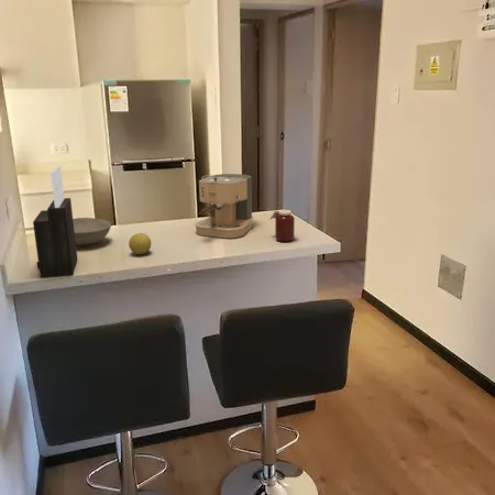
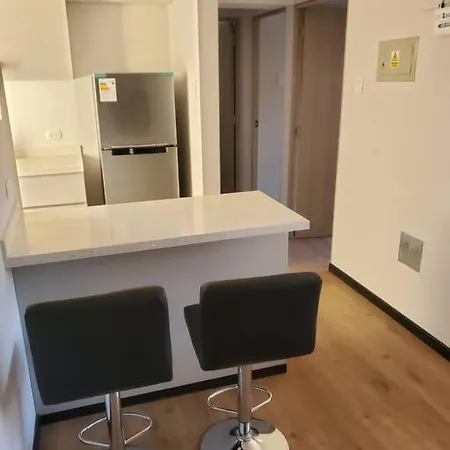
- bowl (85, 233)
- jar (283, 224)
- apple (140, 243)
- knife block (50, 220)
- coffee maker (221, 204)
